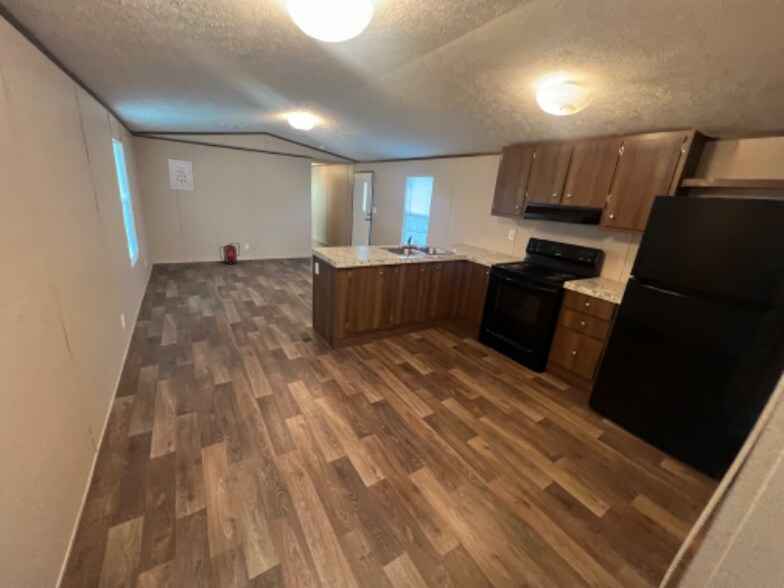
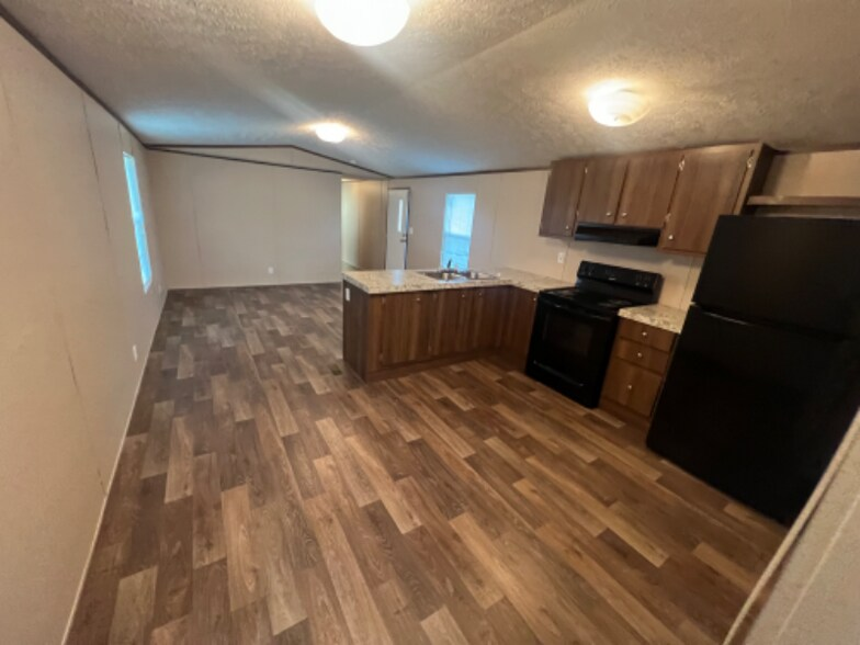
- fire extinguisher (230, 253)
- wall art (181, 175)
